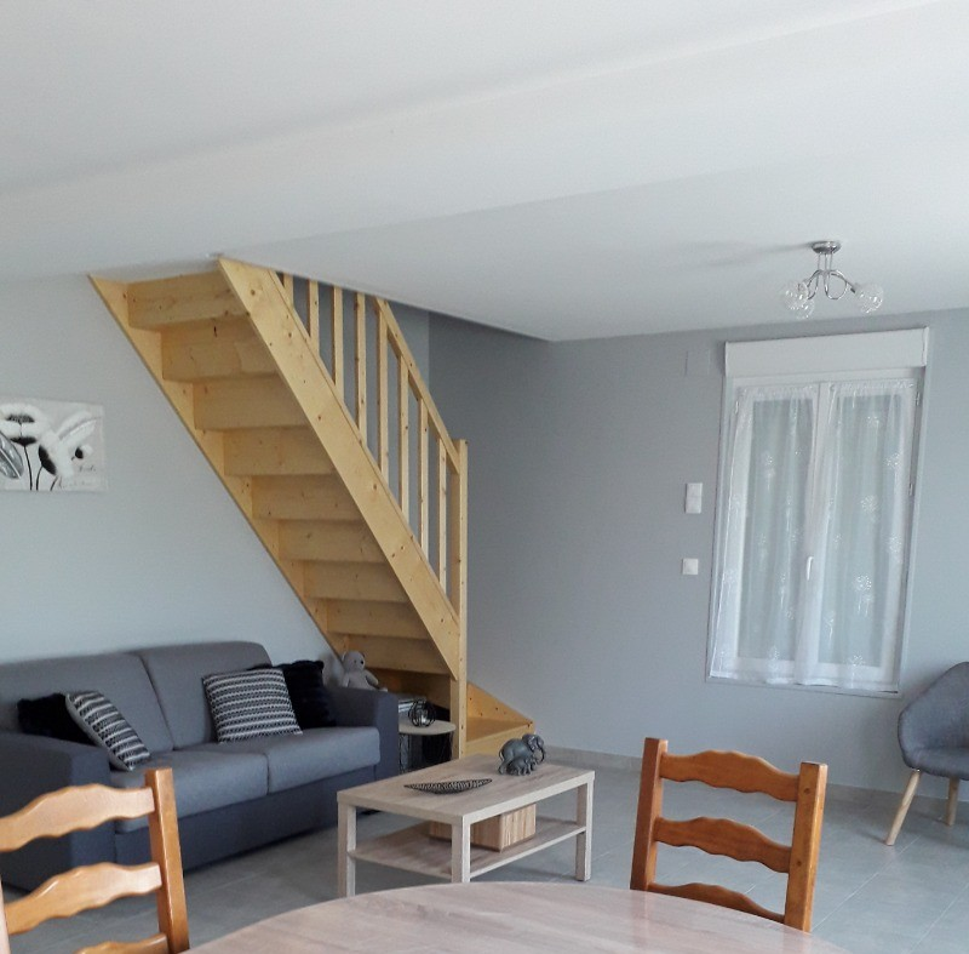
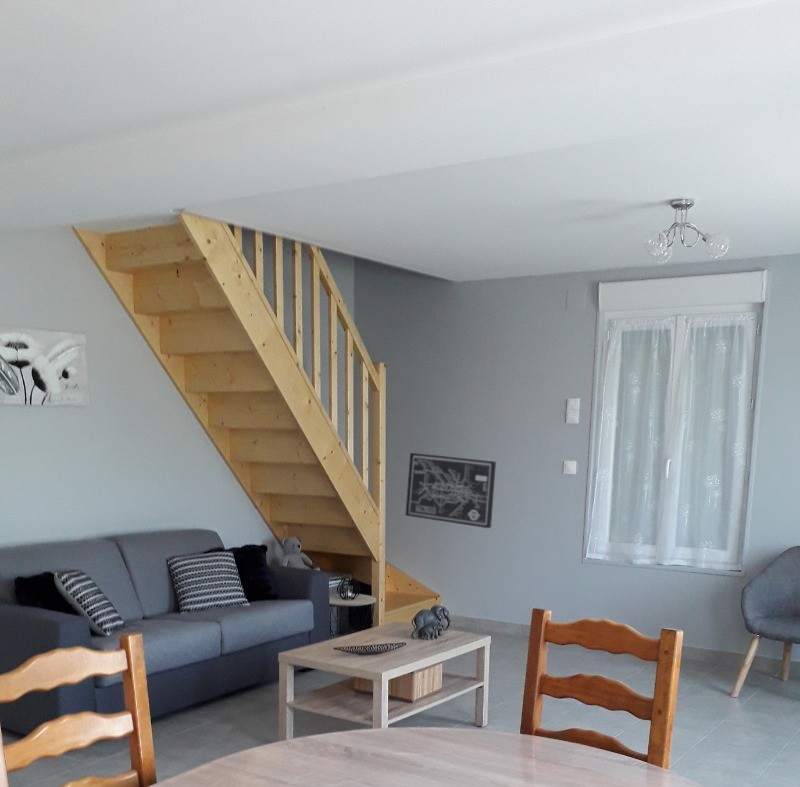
+ wall art (449, 489)
